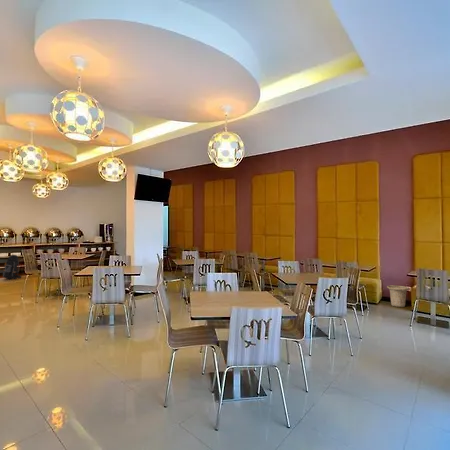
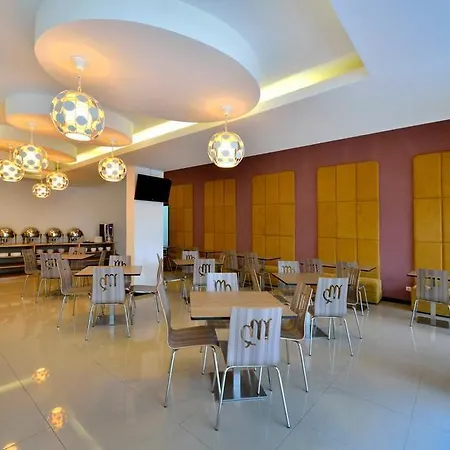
- basket (398, 296)
- backpack (11, 266)
